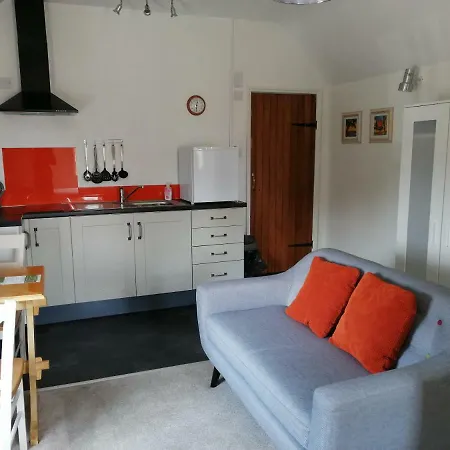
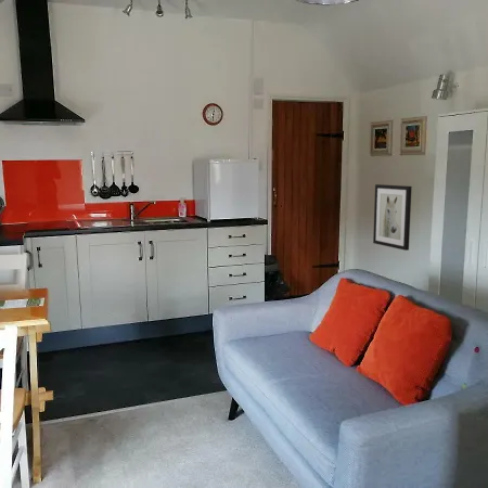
+ wall art (390, 216)
